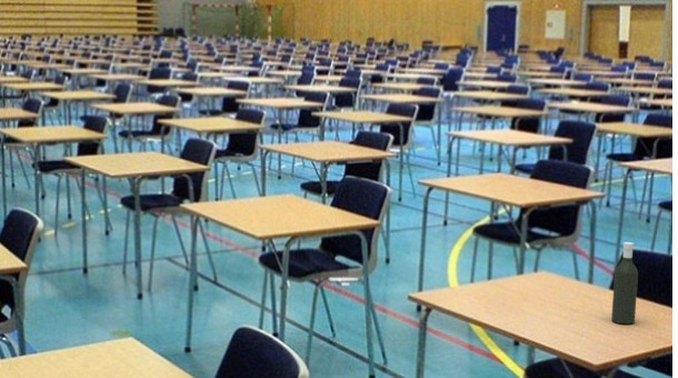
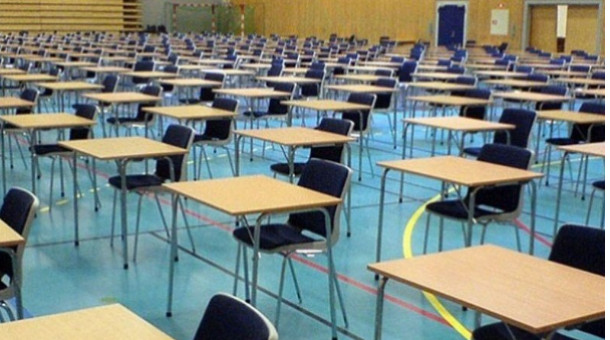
- bottle (626, 281)
